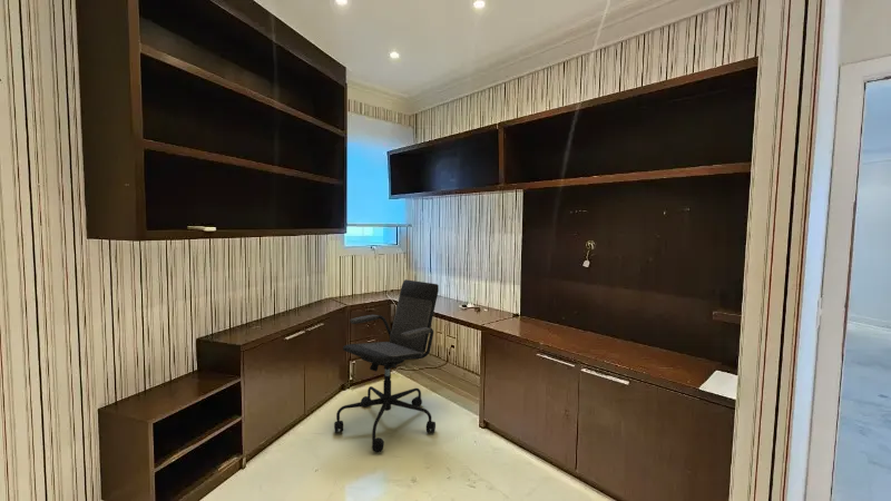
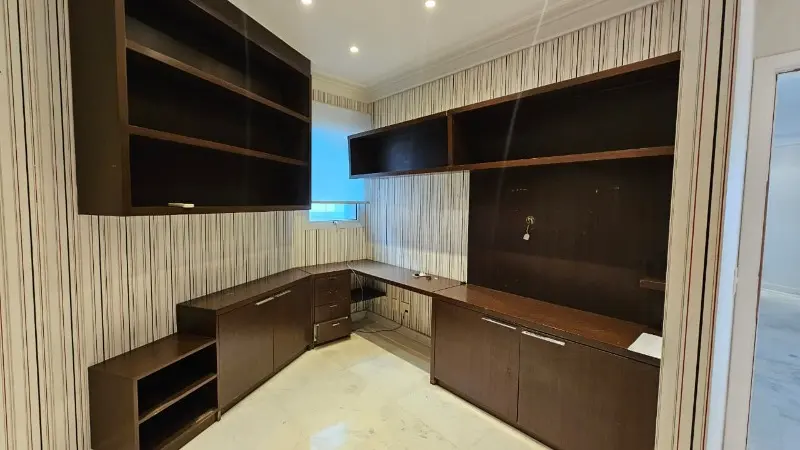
- office chair (388, 354)
